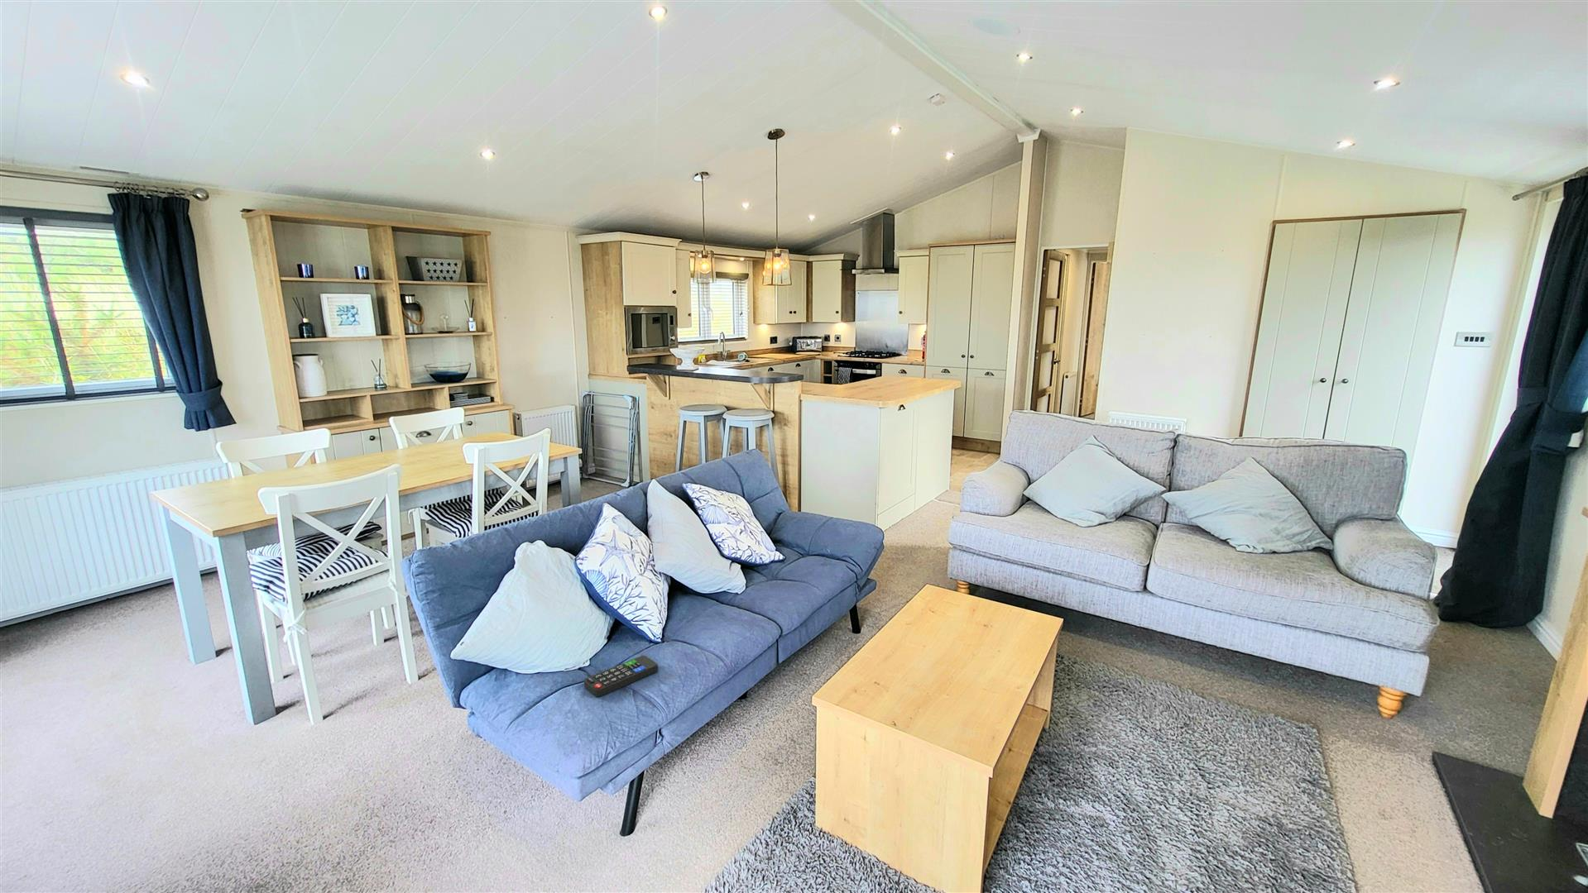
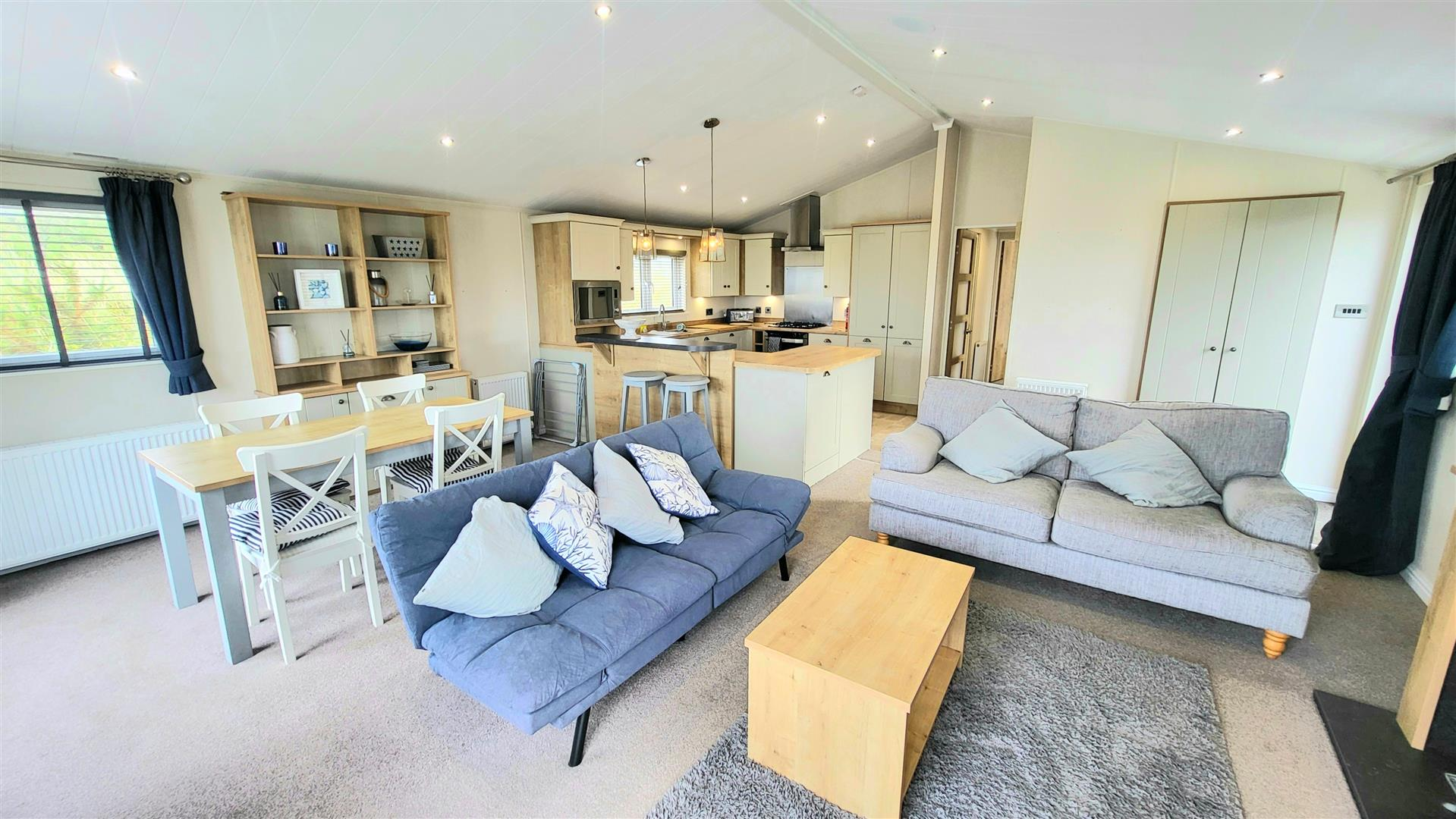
- remote control (622, 674)
